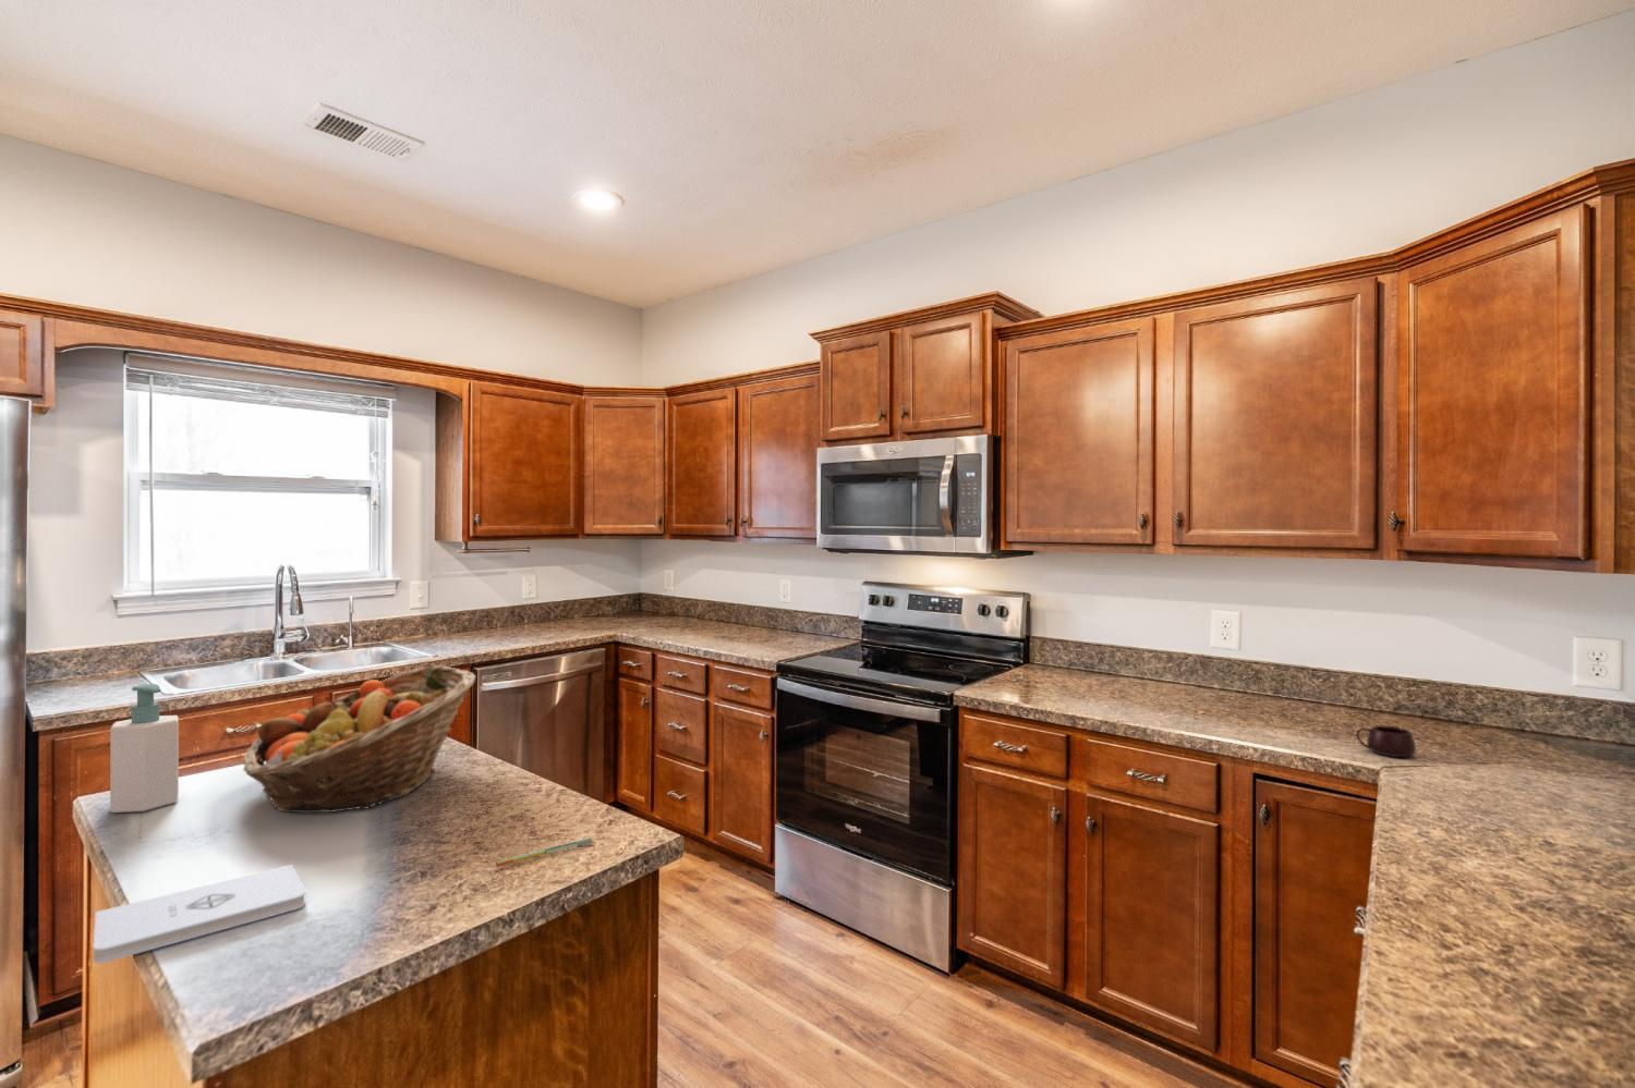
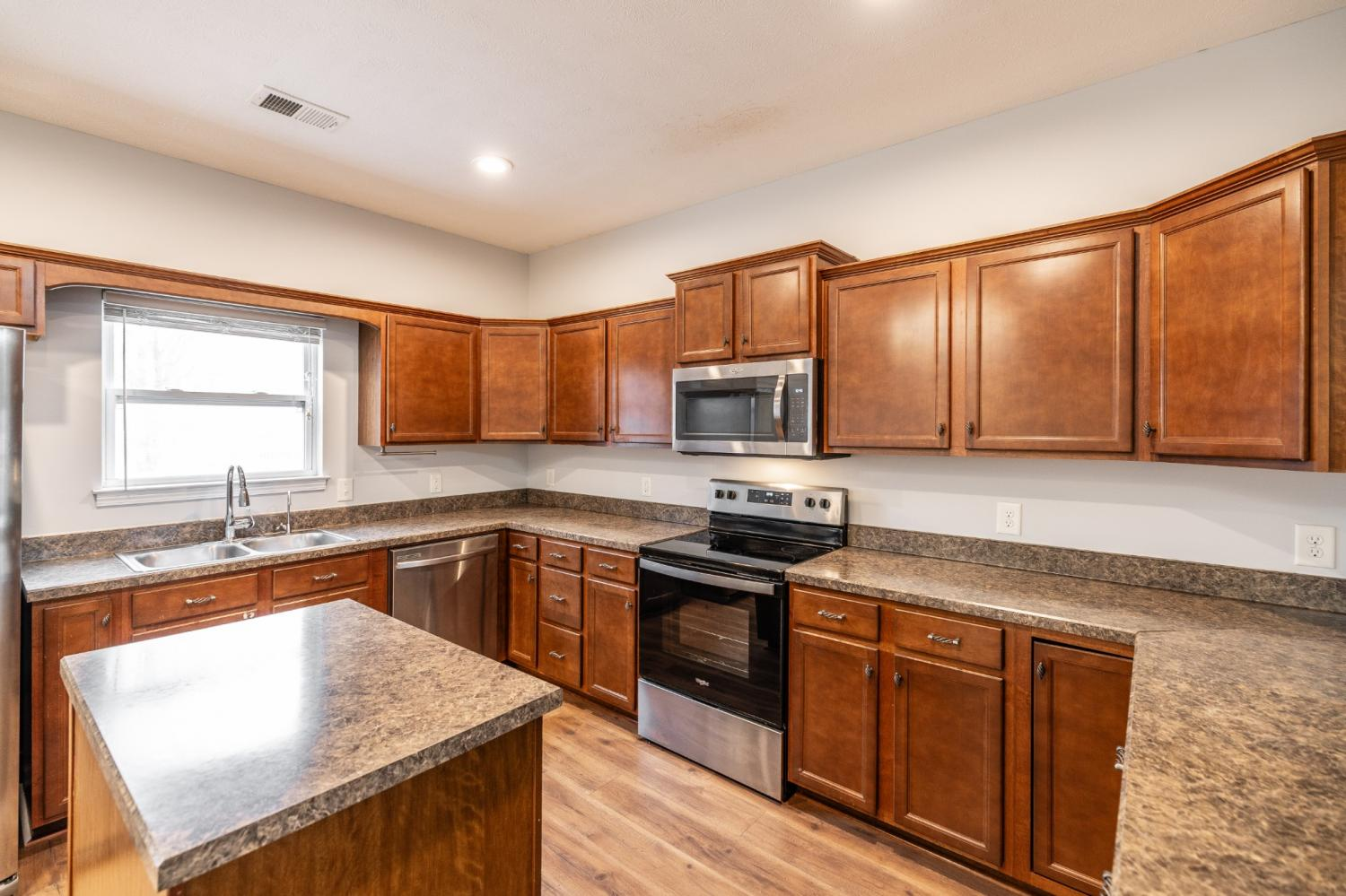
- pen (545, 850)
- fruit basket (366, 731)
- notepad (204, 908)
- mug (1385, 741)
- soap bottle (145, 744)
